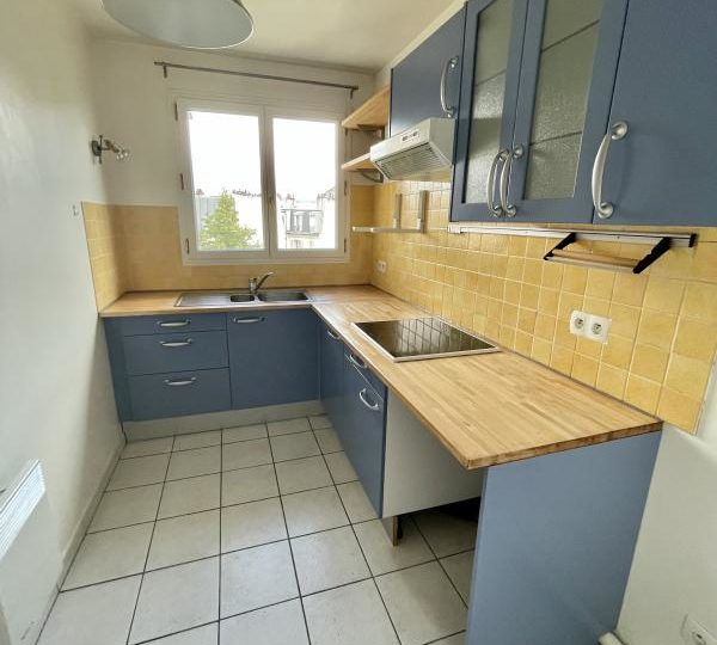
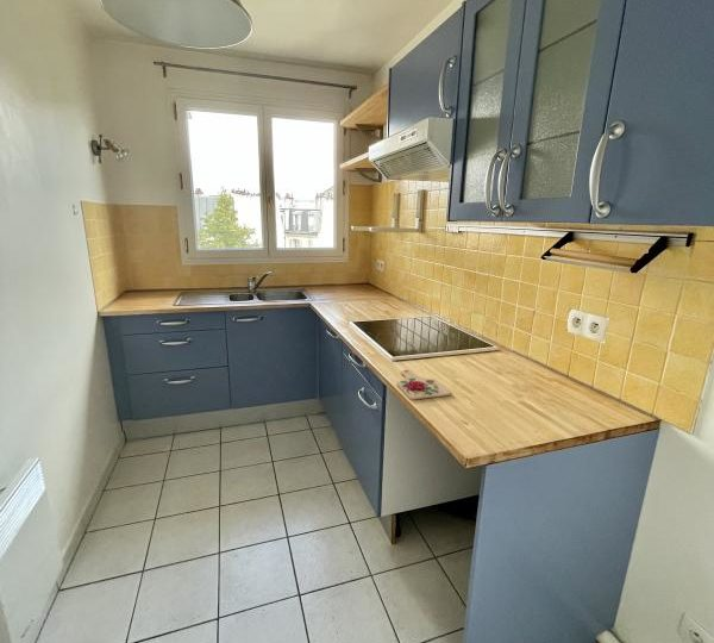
+ cutting board (416, 380)
